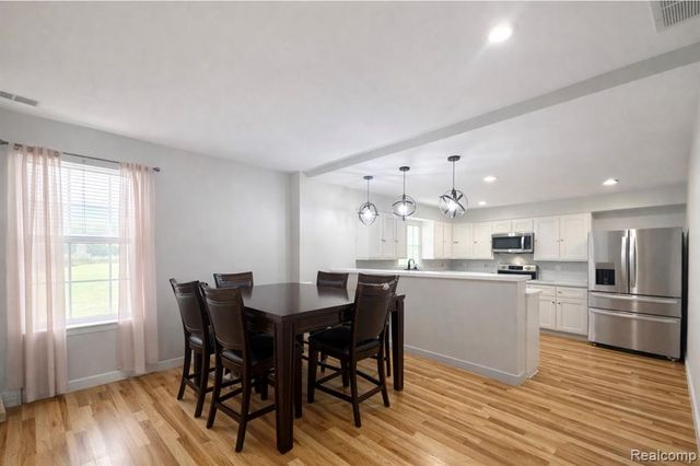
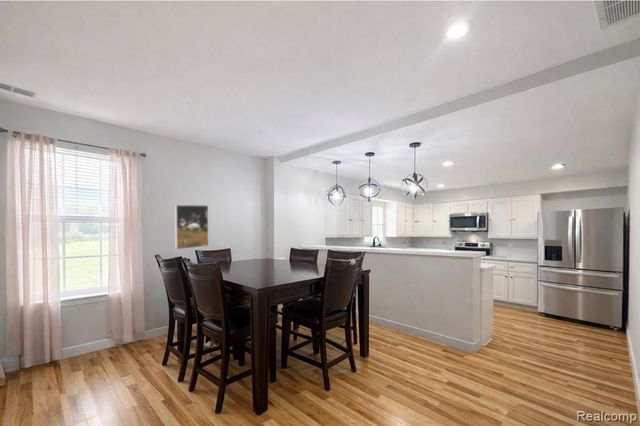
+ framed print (192, 226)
